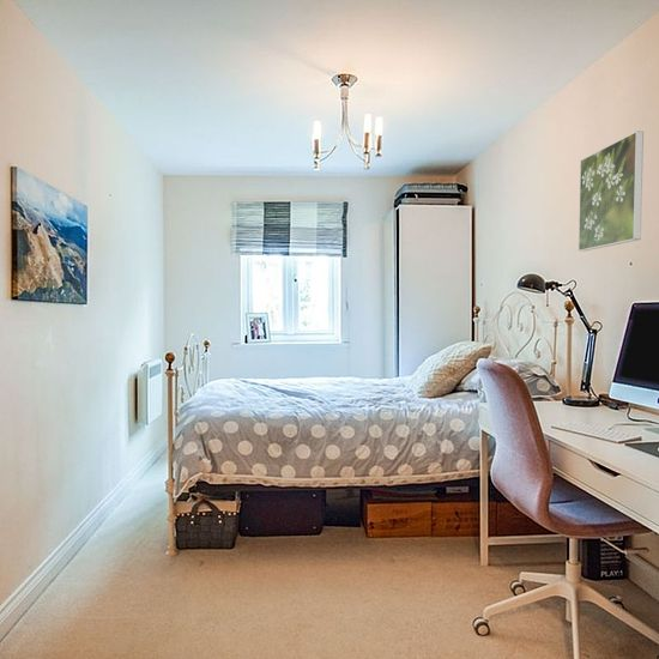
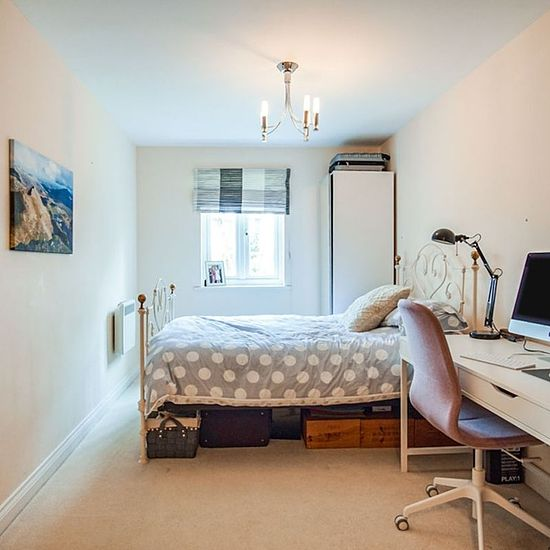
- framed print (607, 197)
